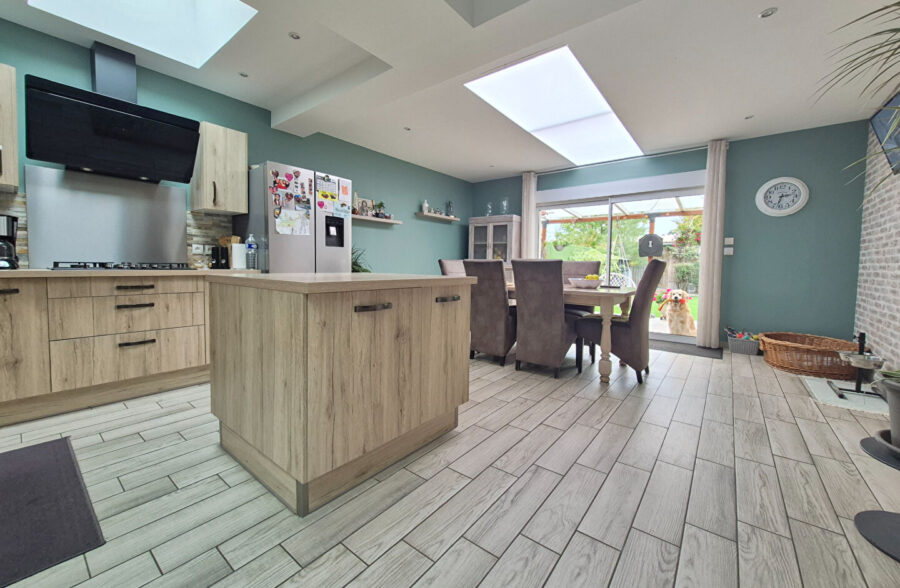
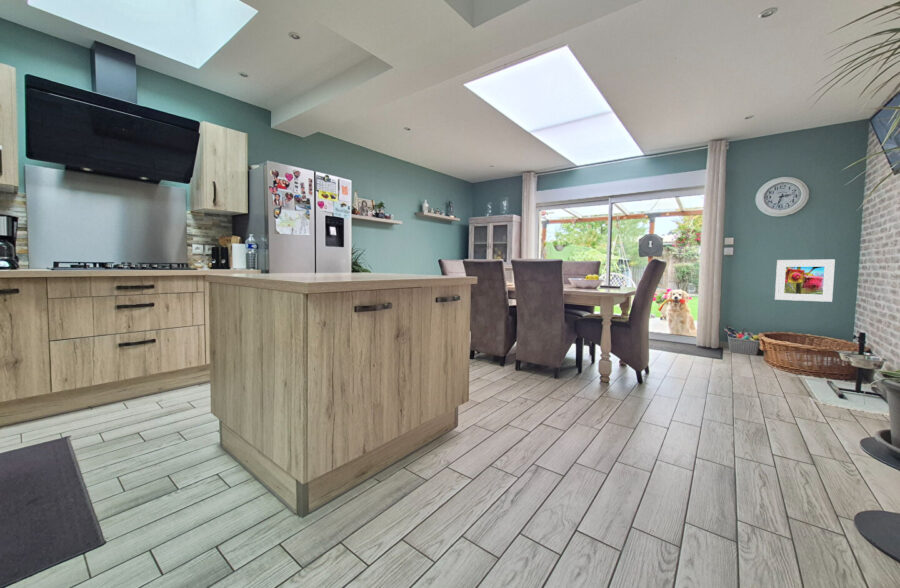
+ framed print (803, 280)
